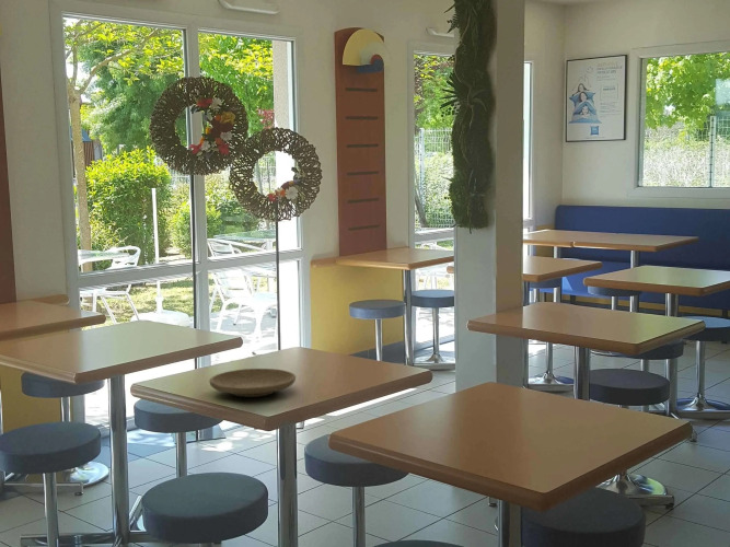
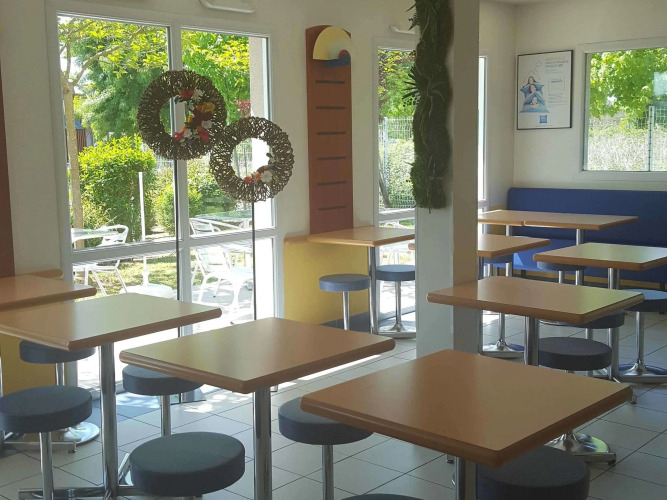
- plate (253, 384)
